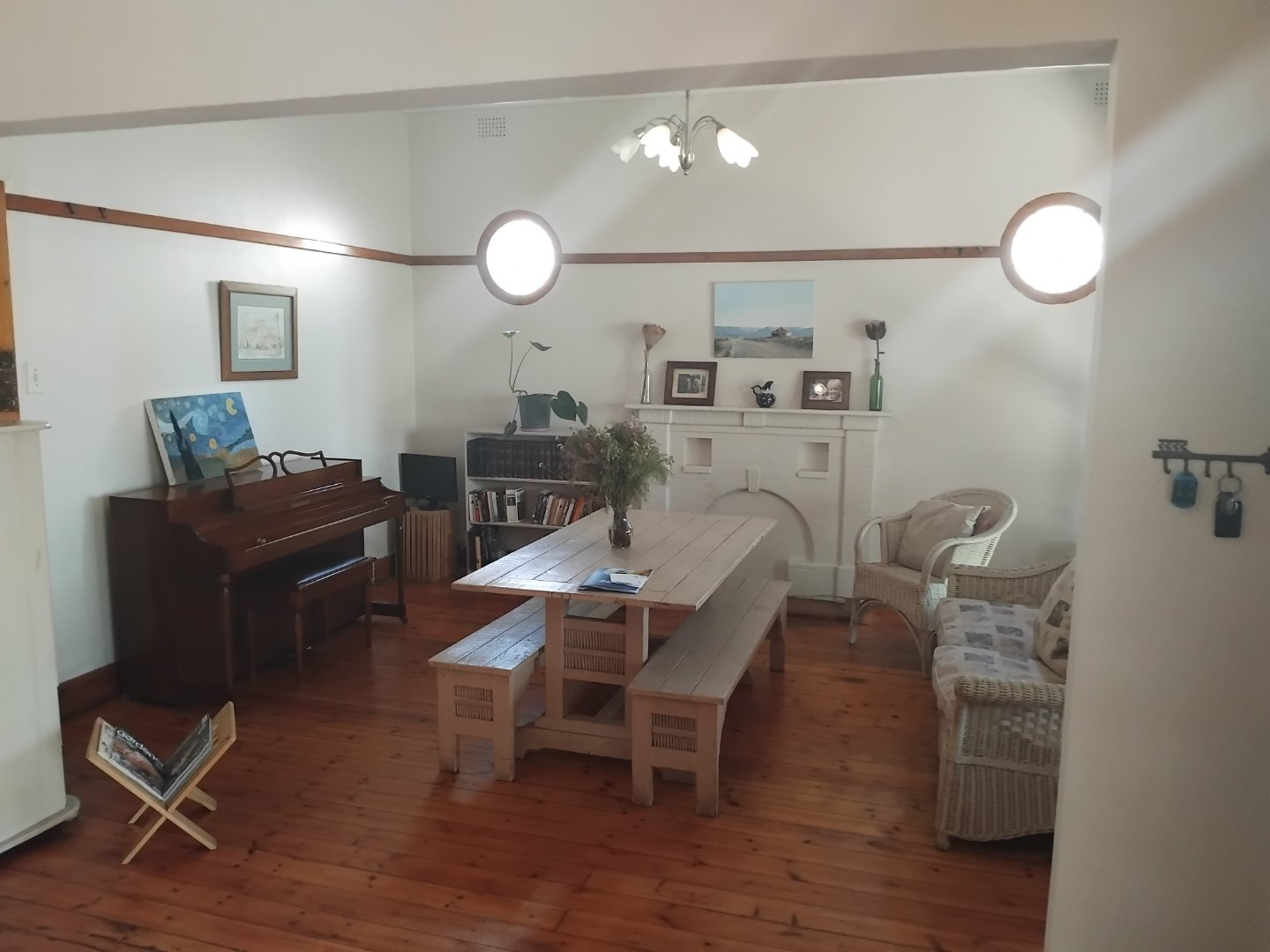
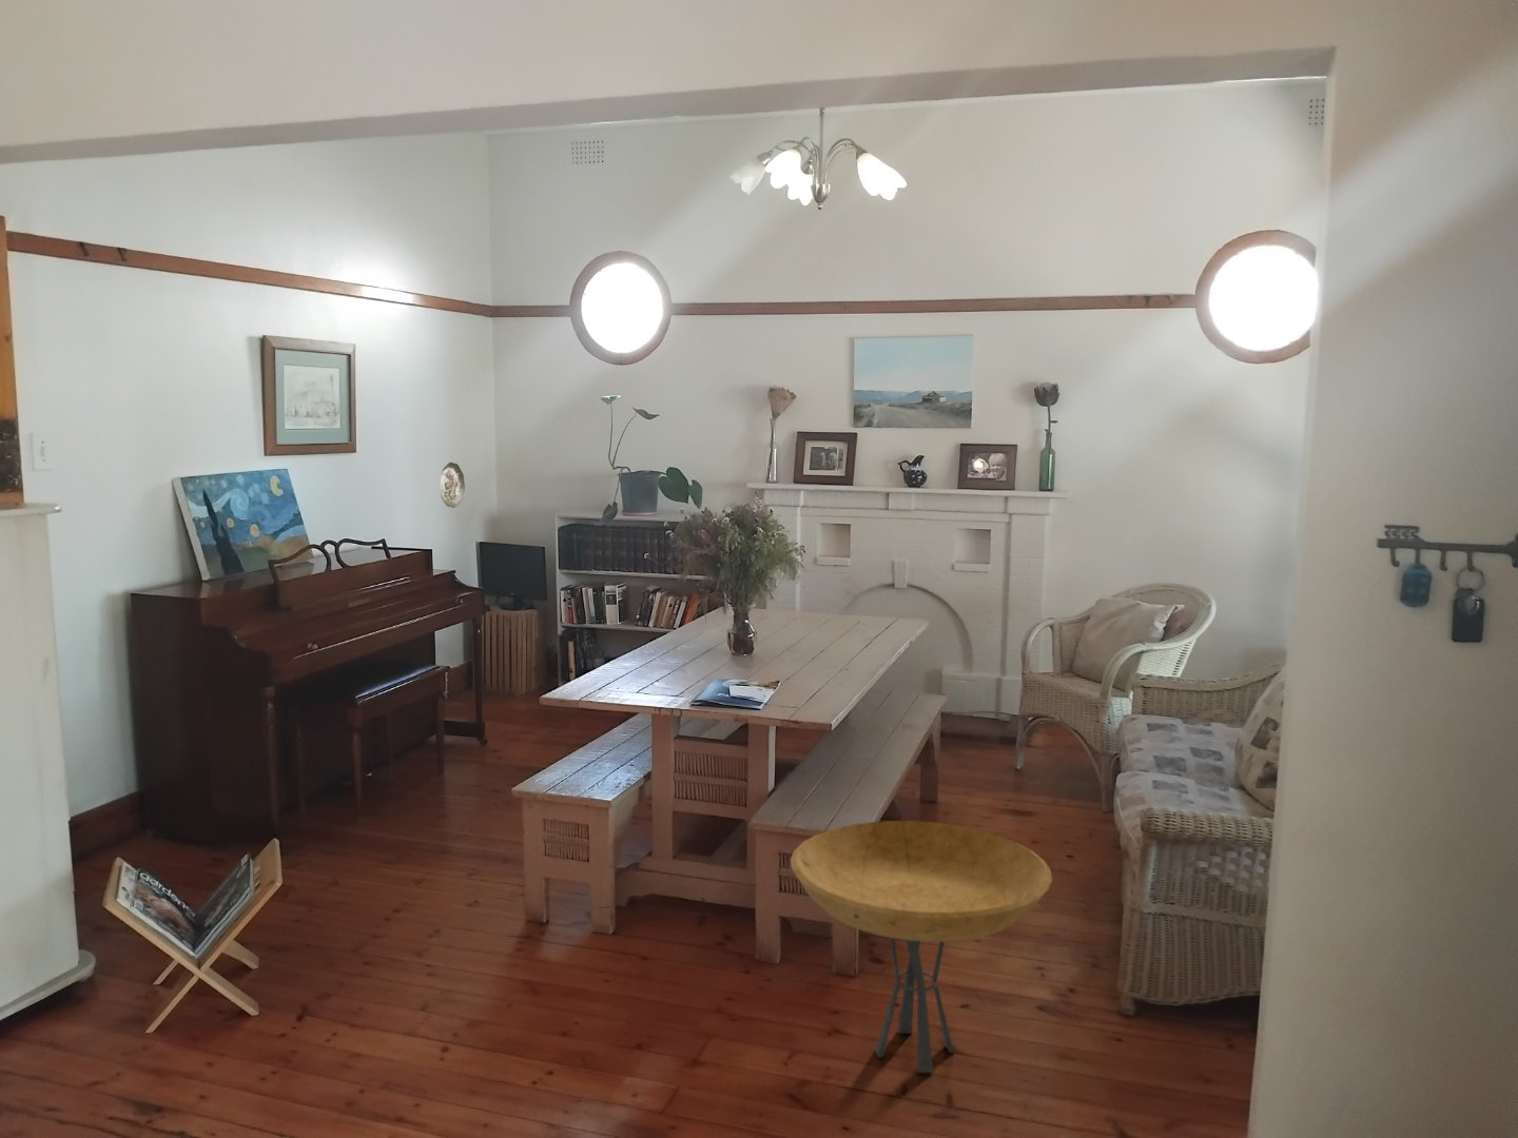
+ decorative plate (451, 484)
+ side table (916, 956)
